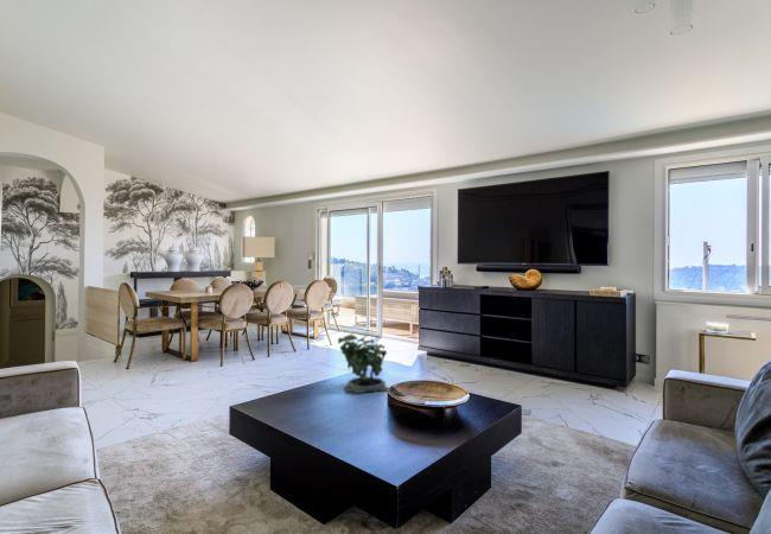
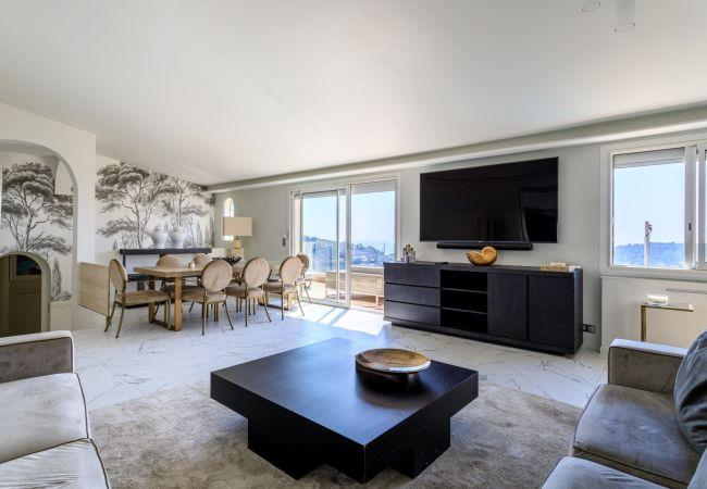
- potted plant (362, 358)
